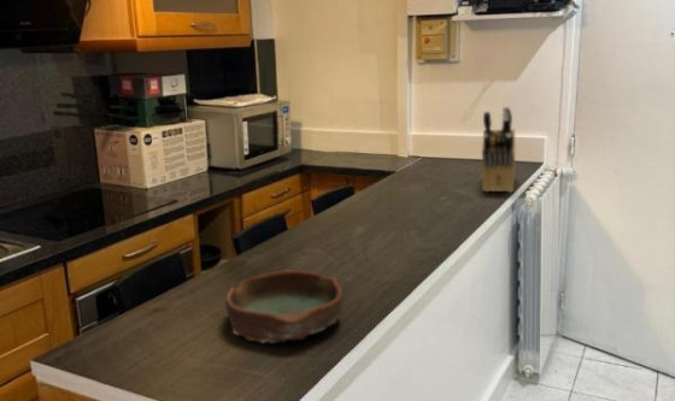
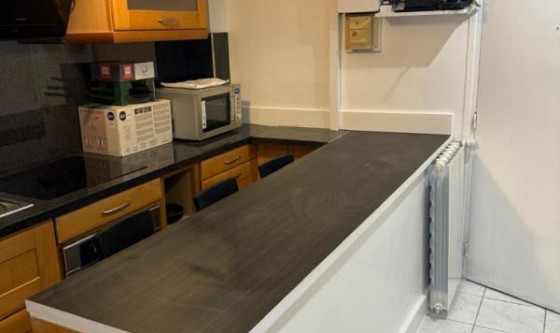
- knife block (499, 146)
- bowl (284, 303)
